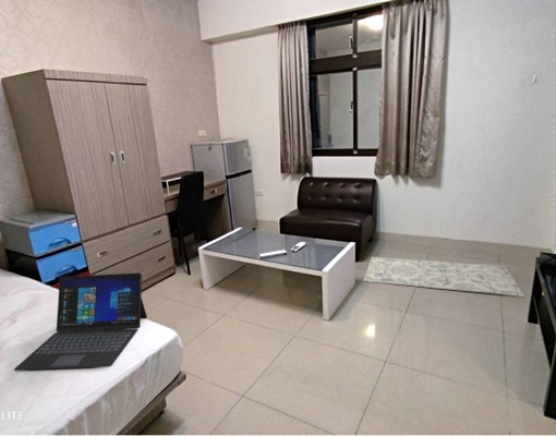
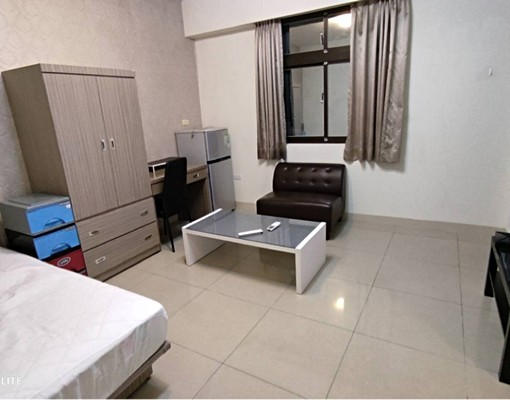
- laptop (83, 316)
- rug (435, 272)
